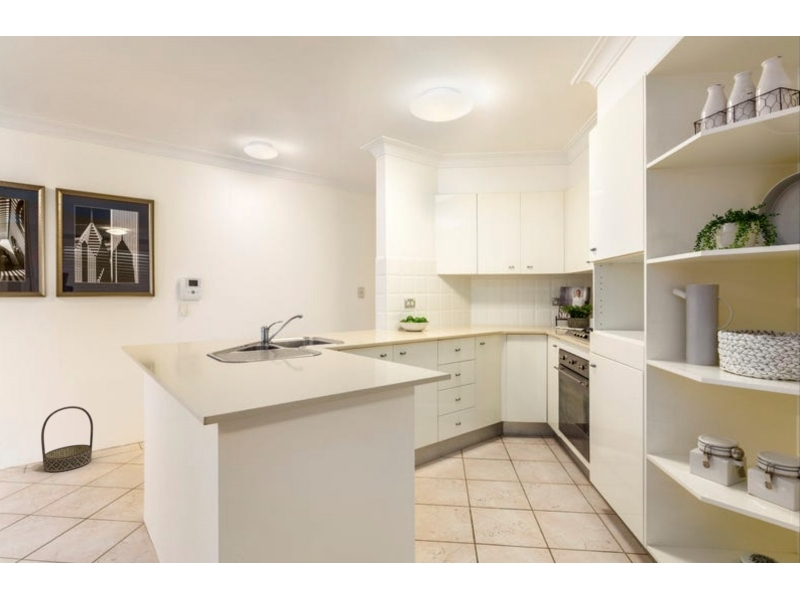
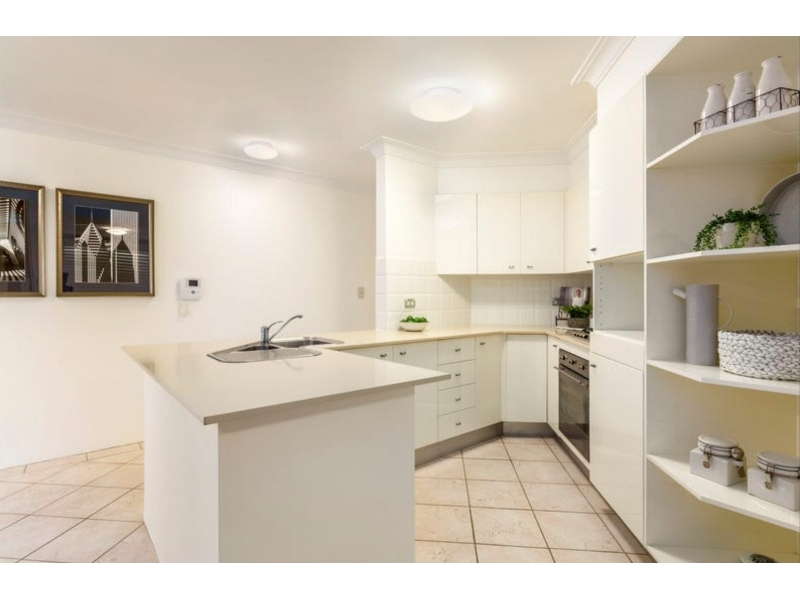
- basket (71, 445)
